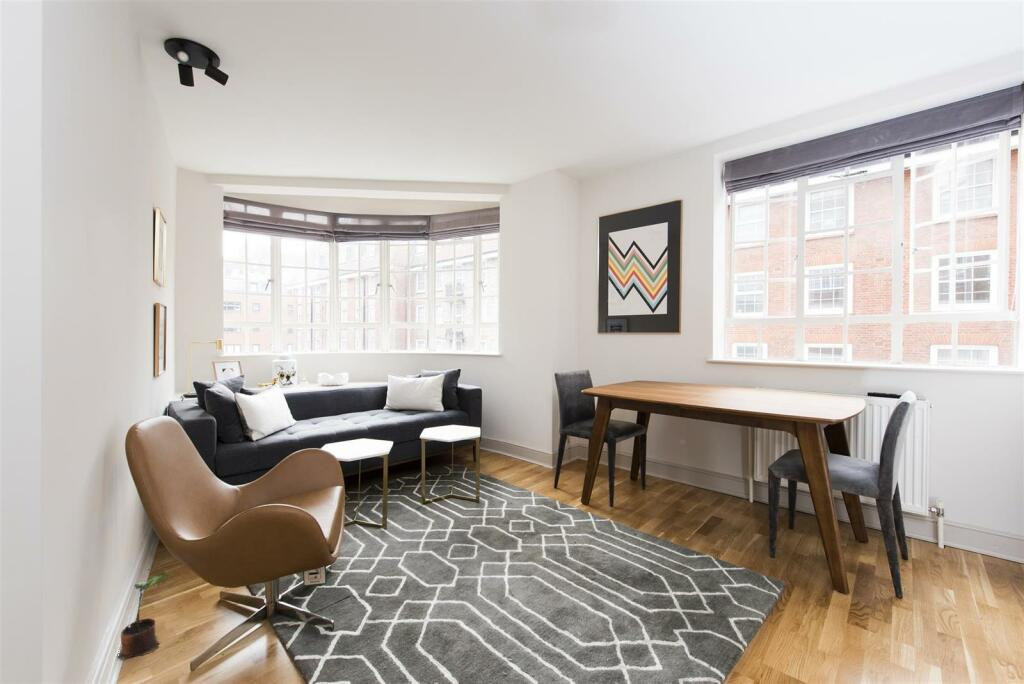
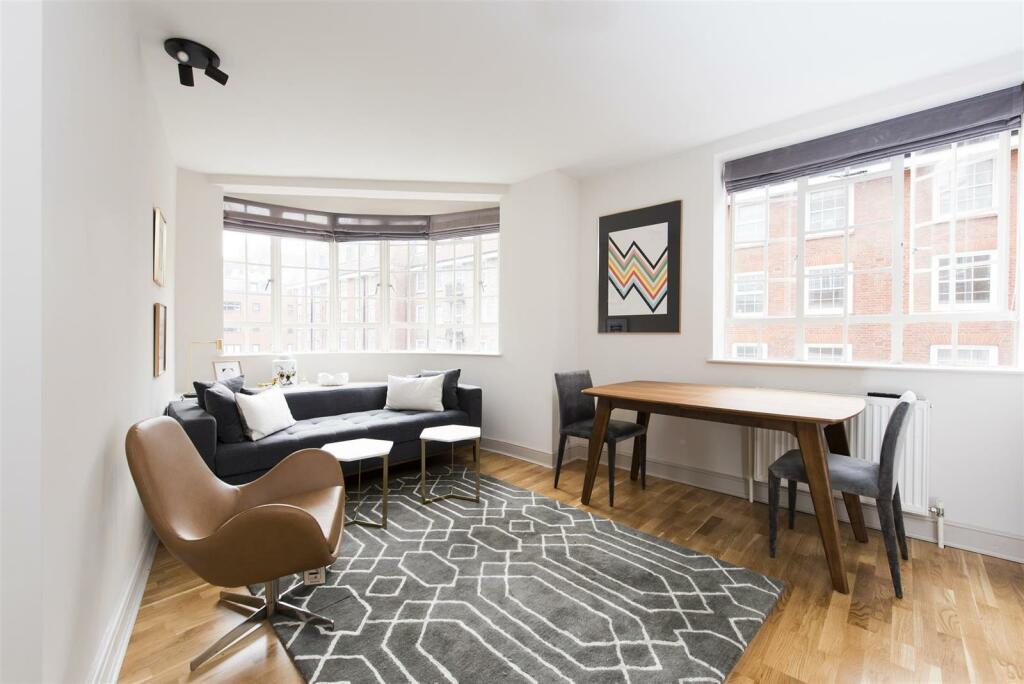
- potted plant (139, 607)
